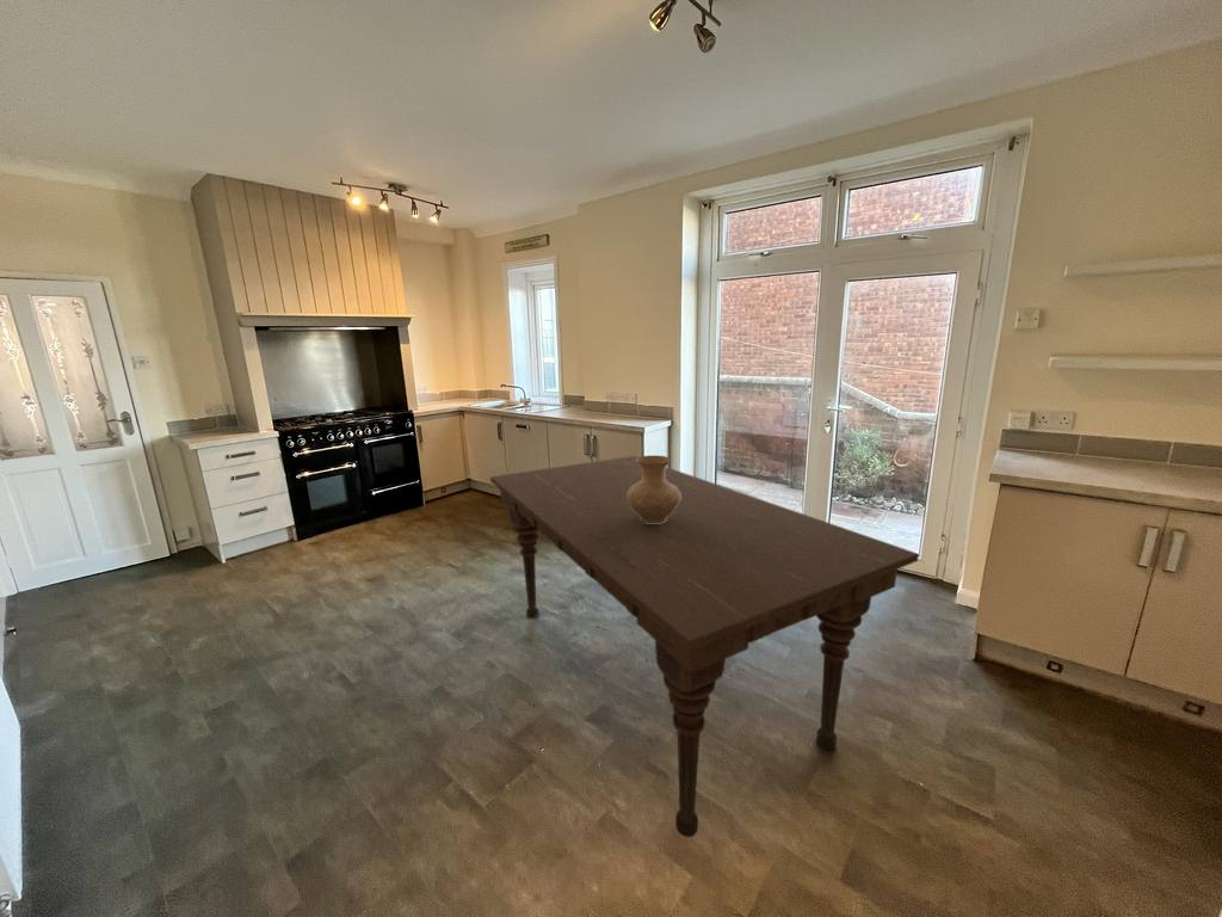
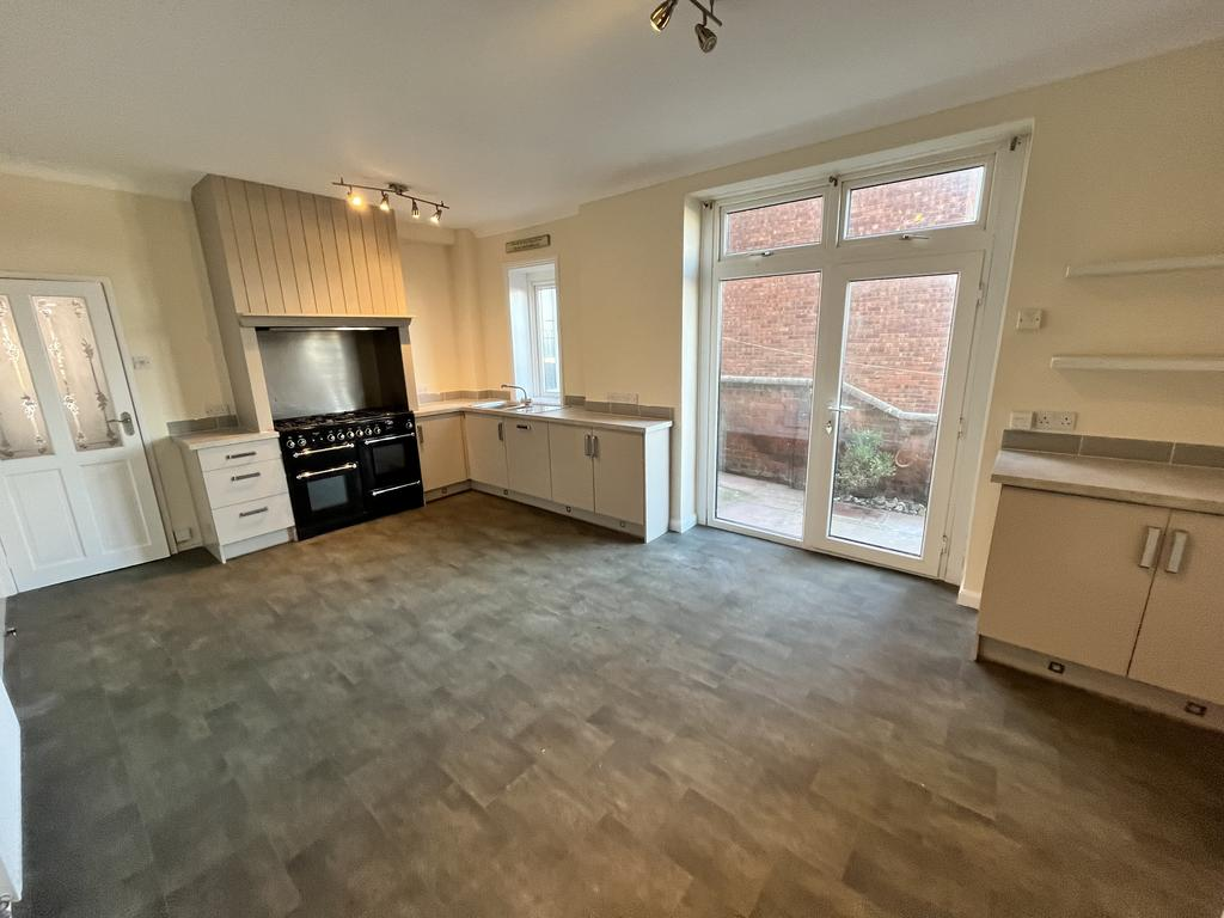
- vase (653, 488)
- dining table (649, 587)
